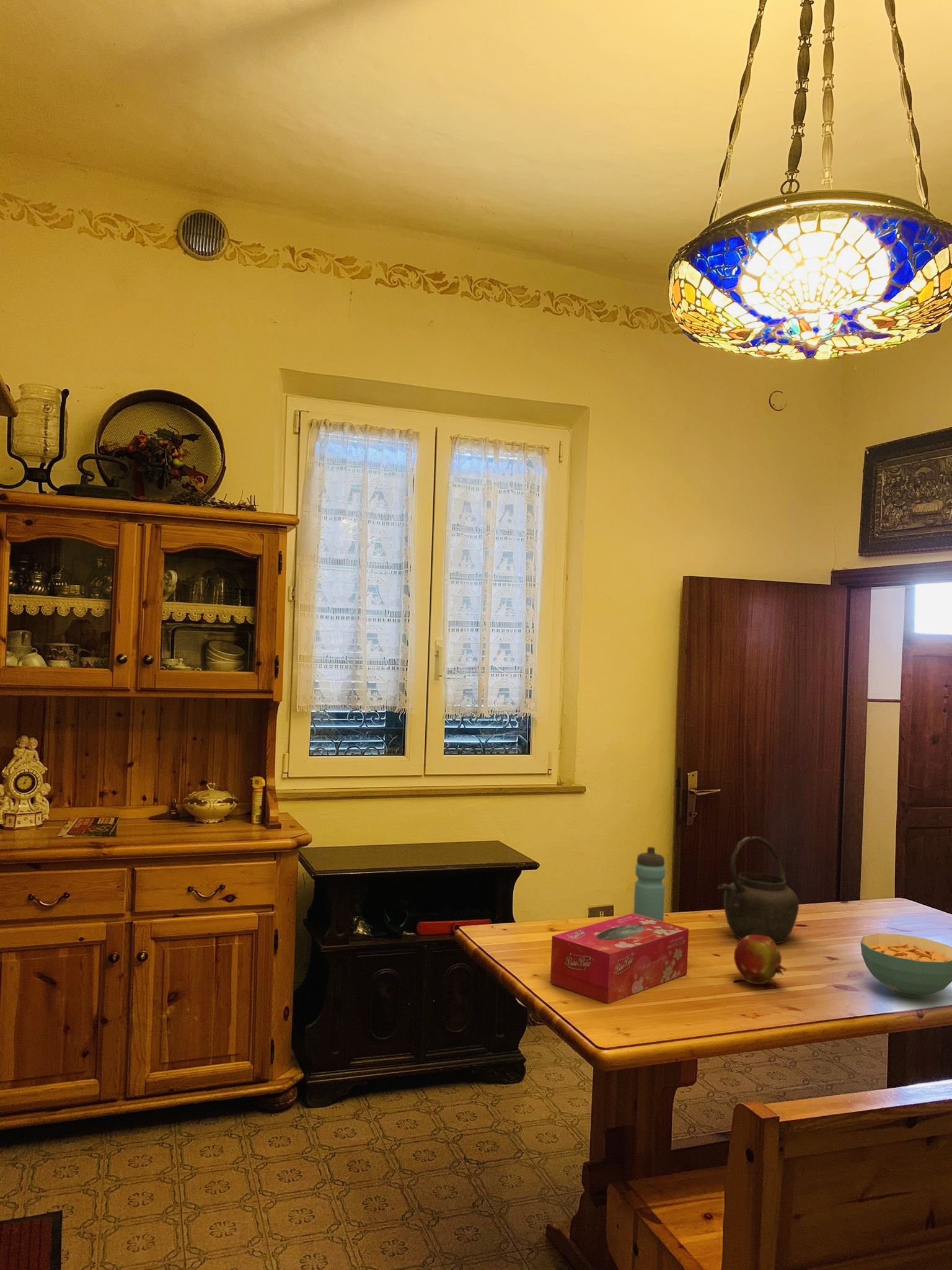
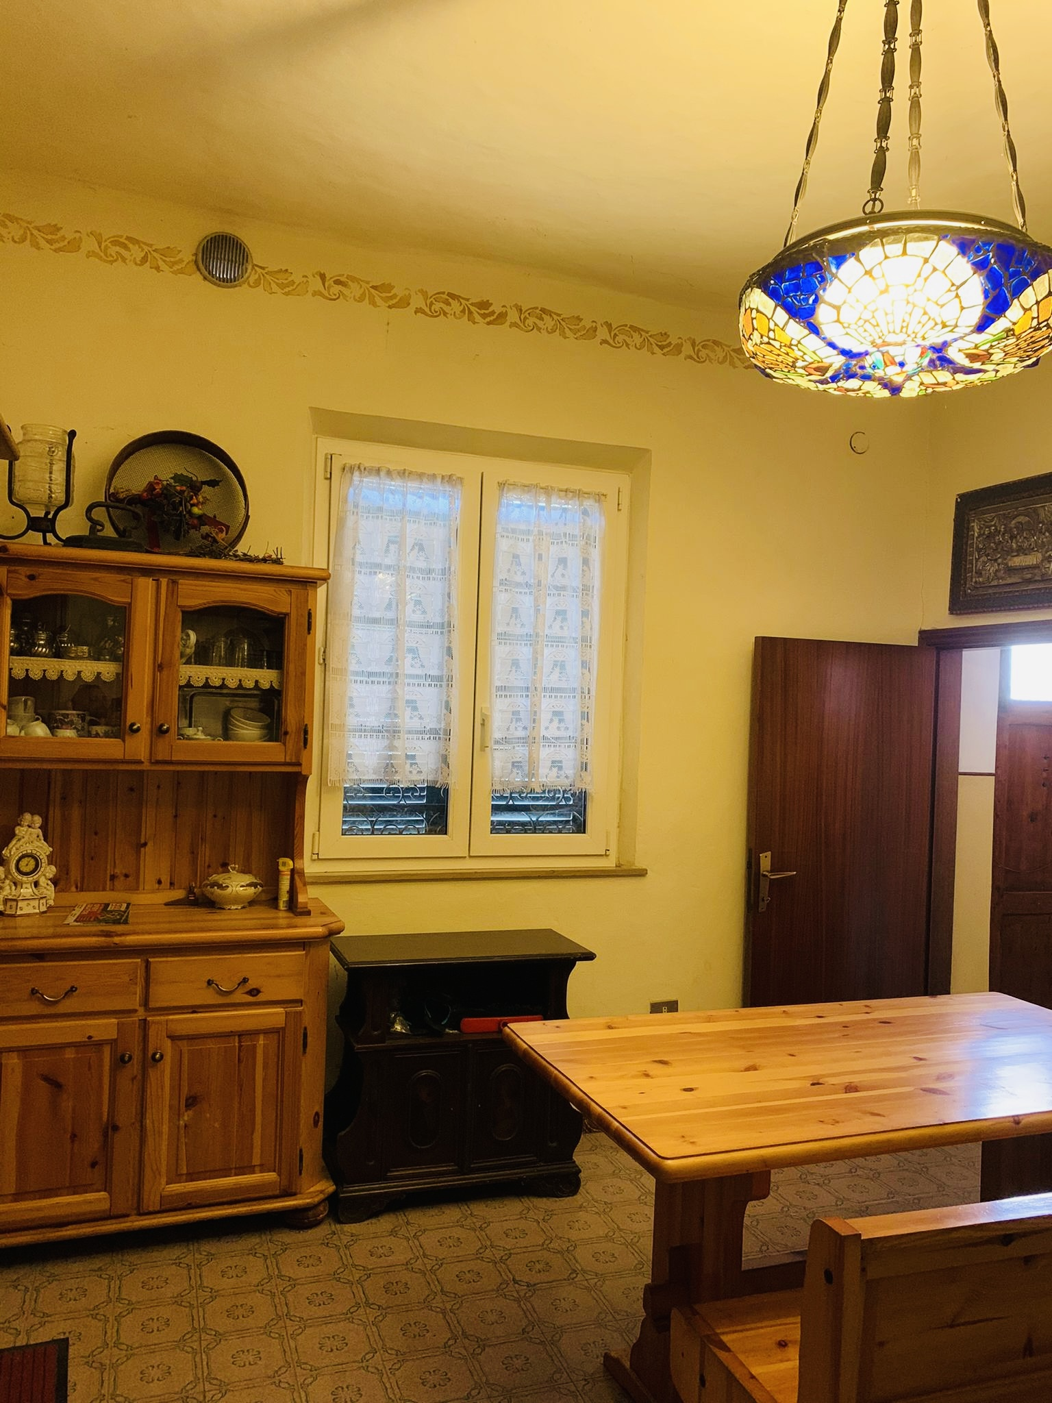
- kettle (752, 888)
- water bottle (649, 896)
- fruit (760, 961)
- tissue box (621, 955)
- cereal bowl (909, 970)
